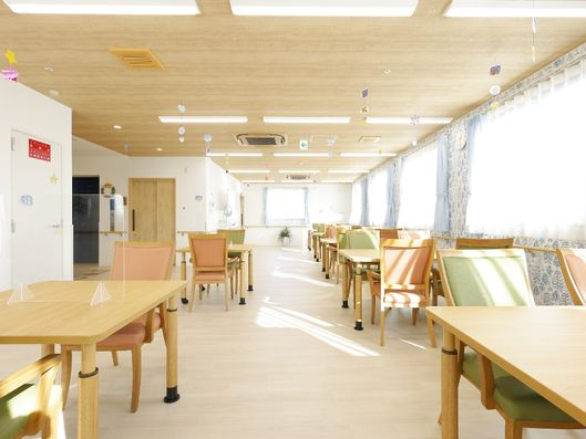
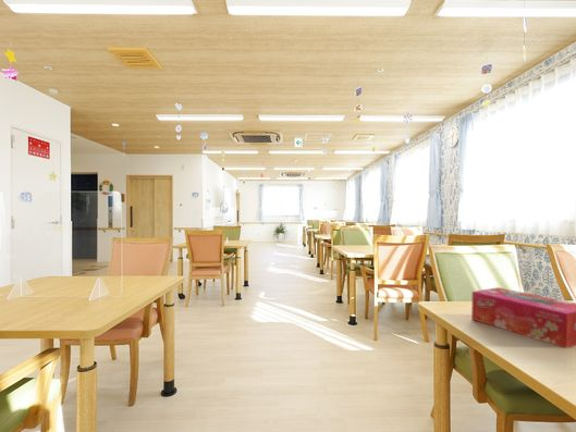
+ tissue box (527, 313)
